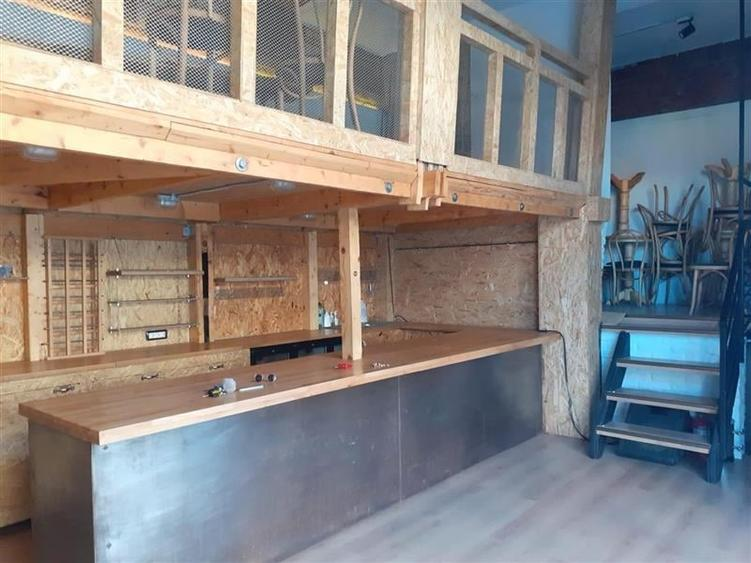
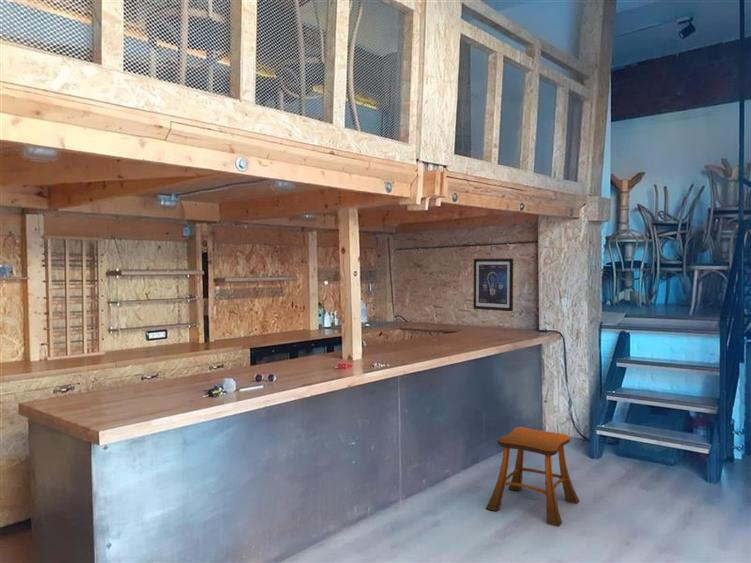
+ wall art (492, 284)
+ stool (533, 470)
